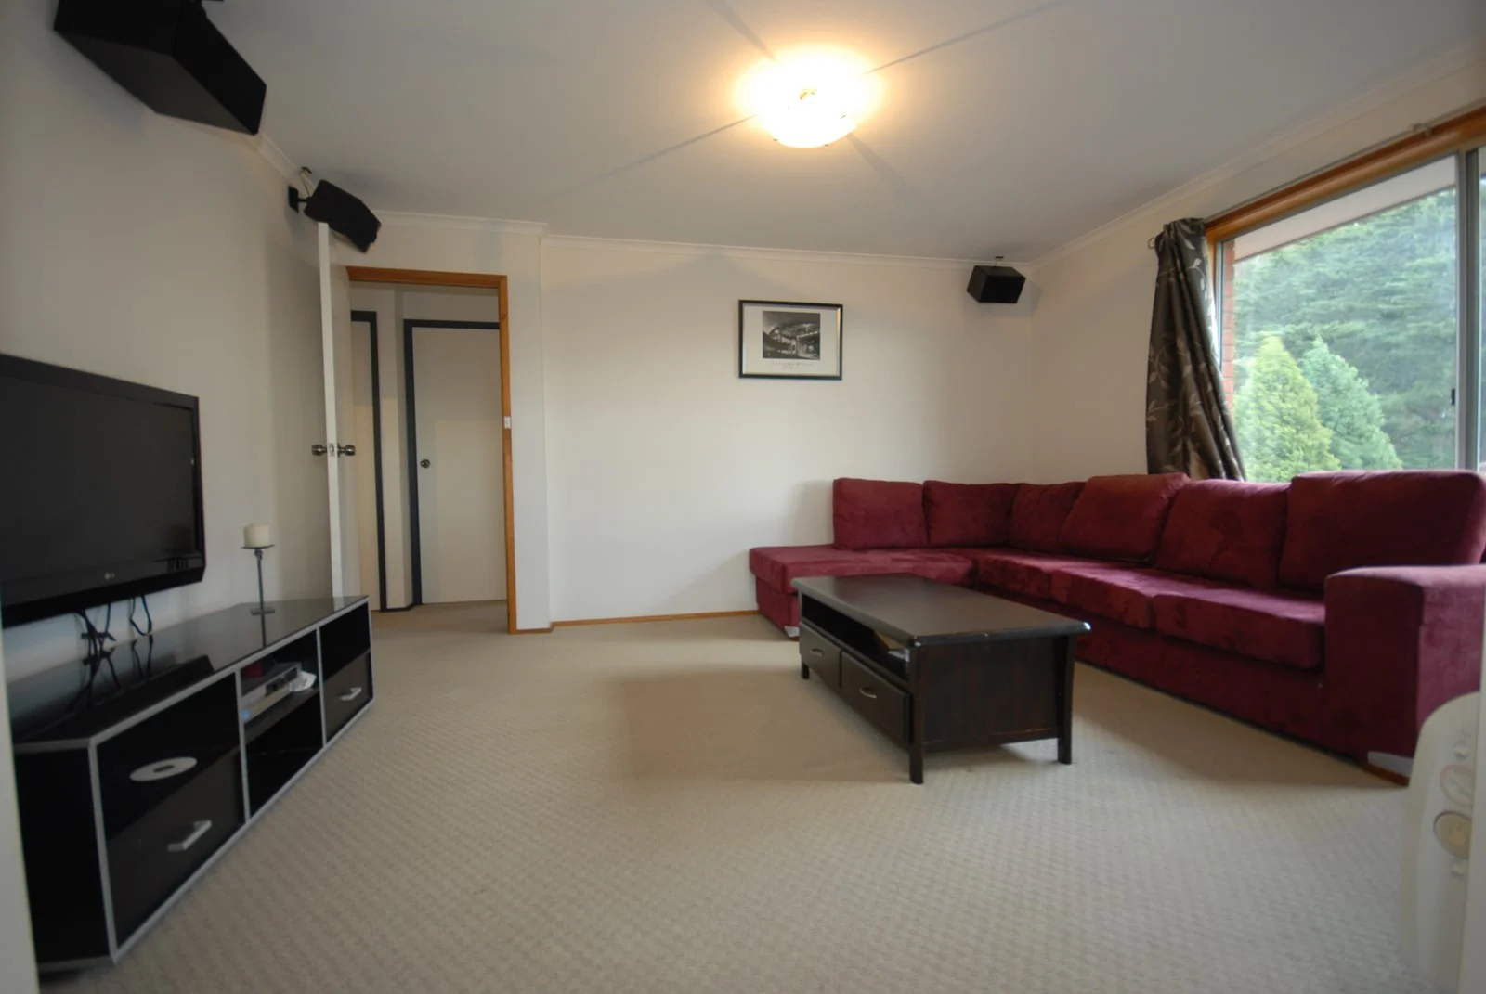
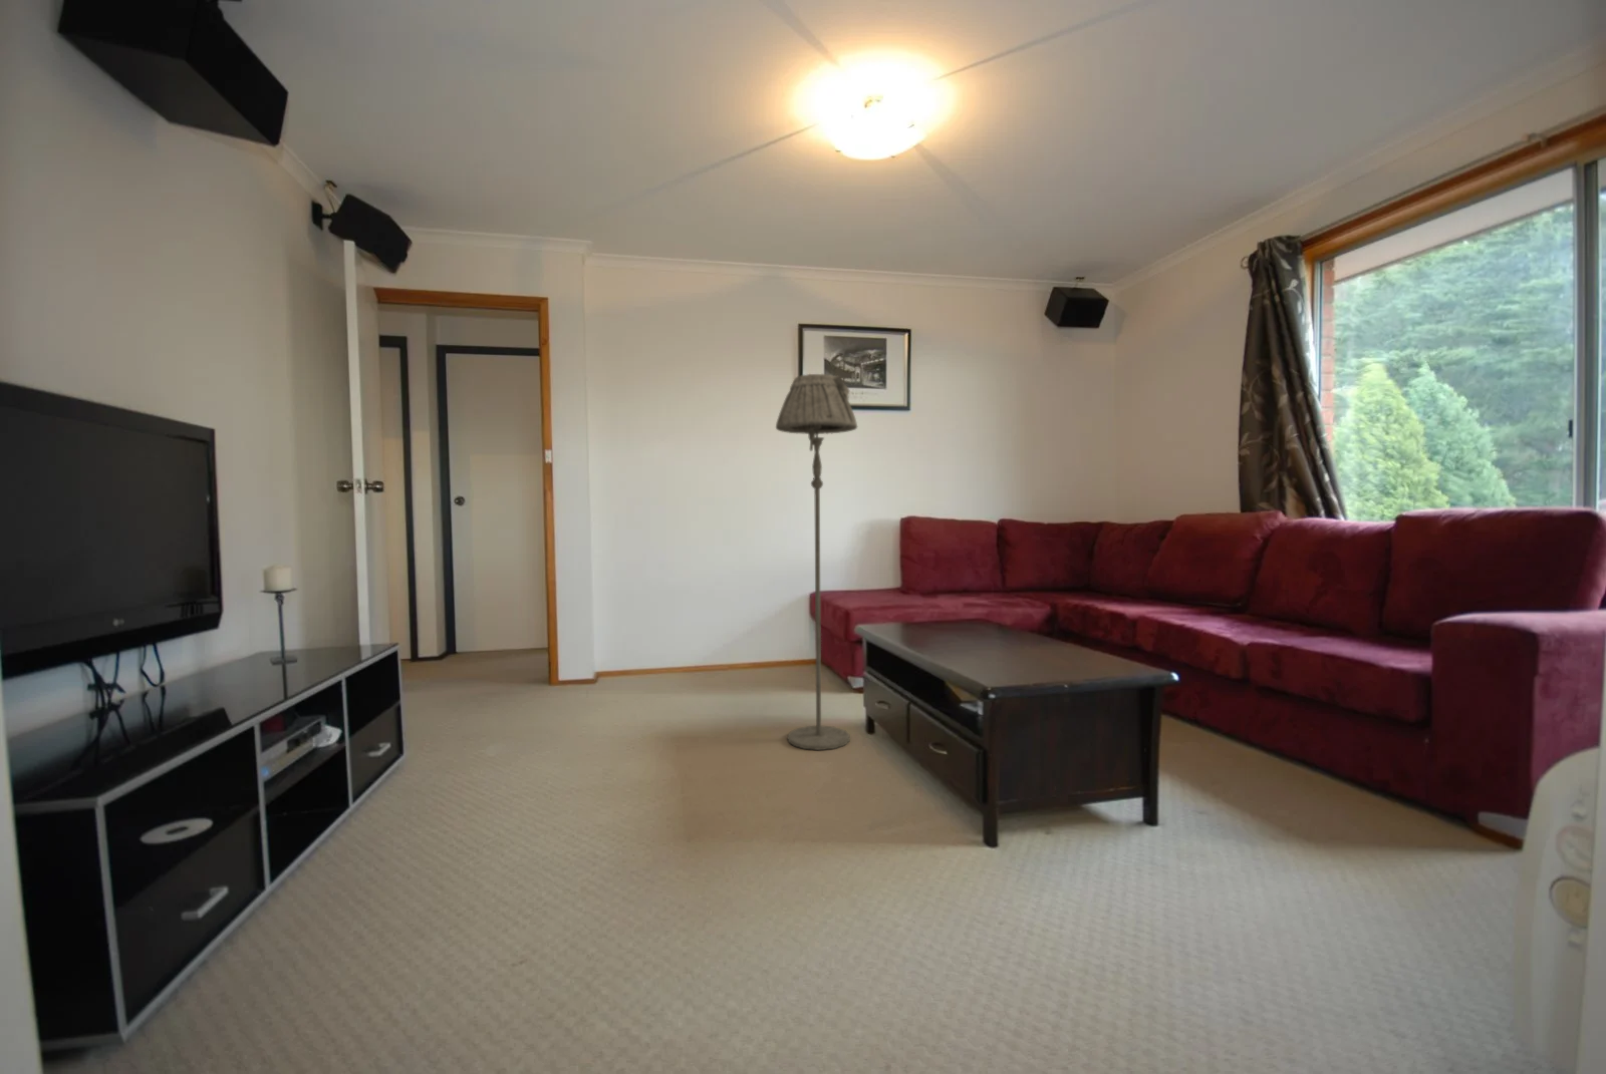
+ floor lamp (817, 560)
